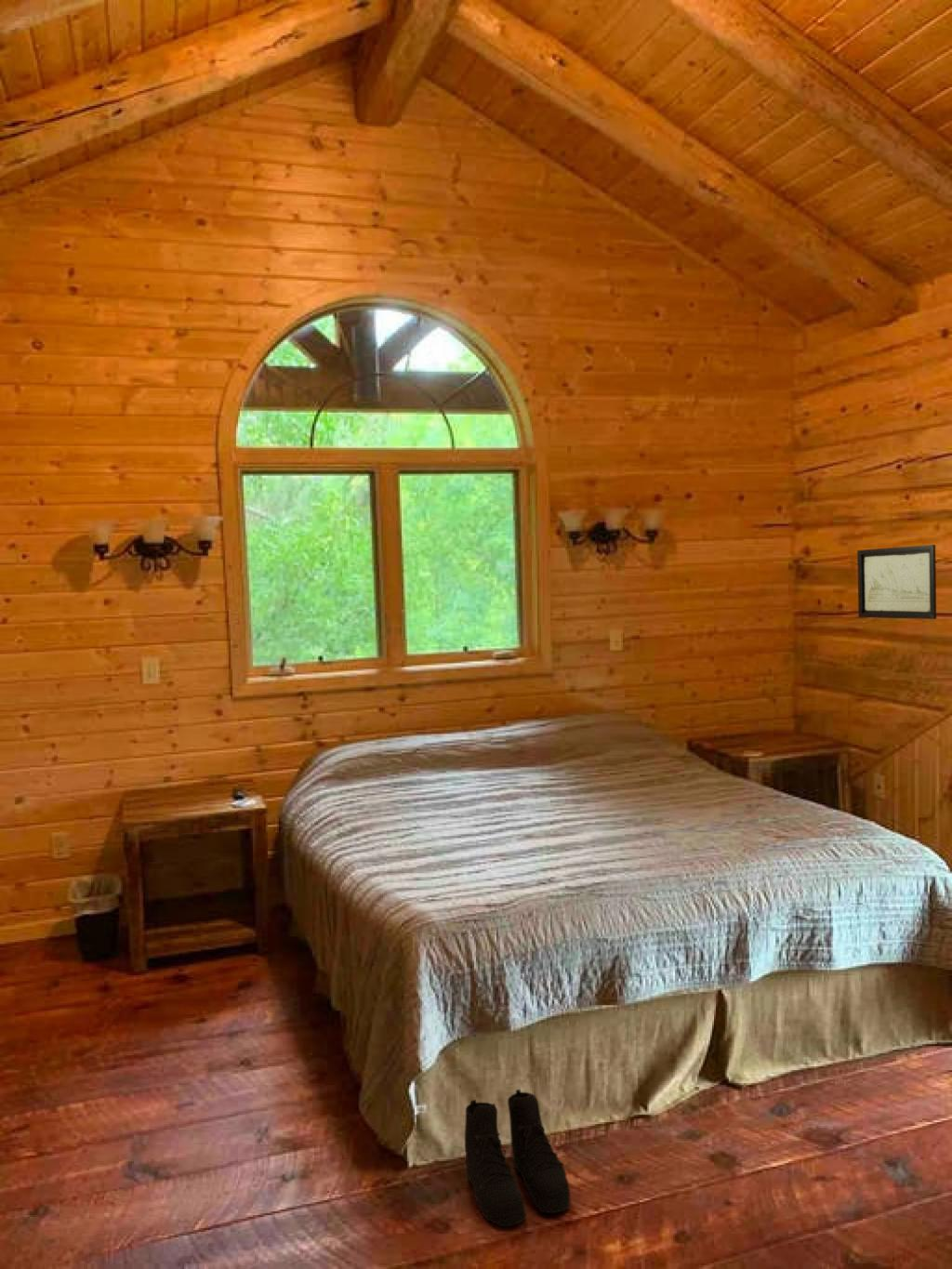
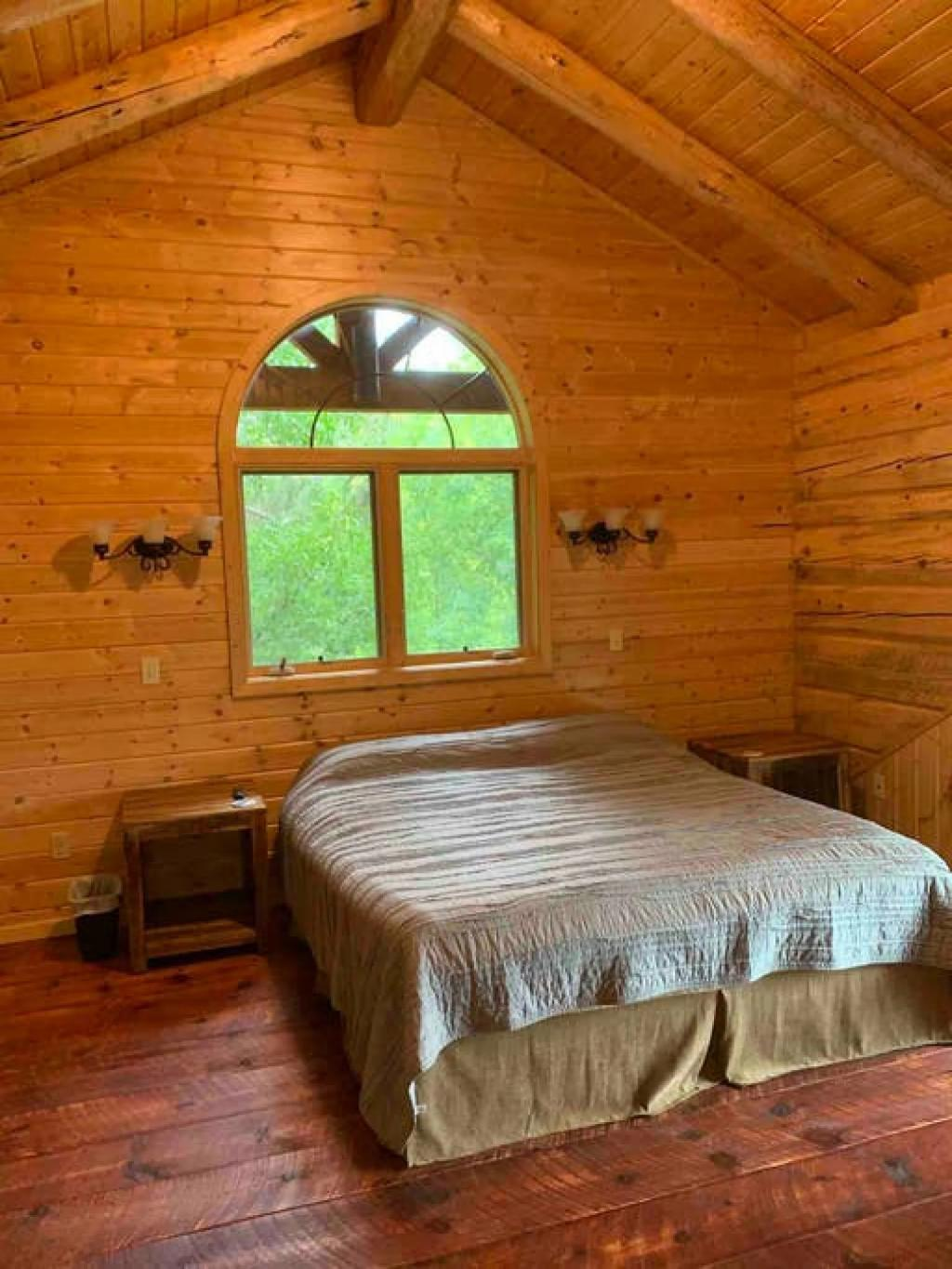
- boots (514, 1148)
- wall art (894, 583)
